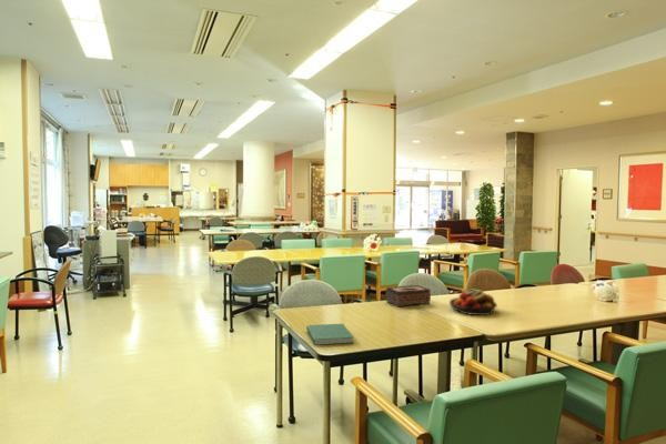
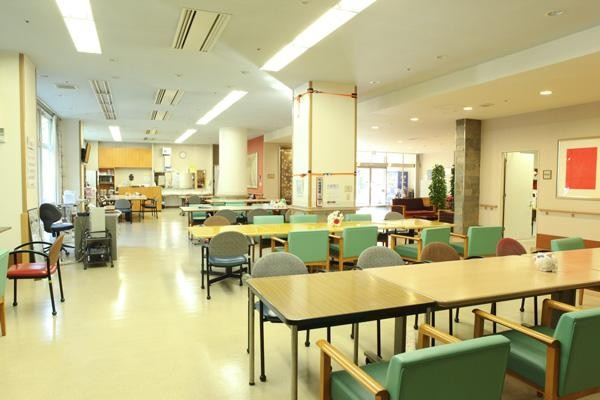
- hardcover book (329, 333)
- tissue box (407, 295)
- fruit bowl (472, 300)
